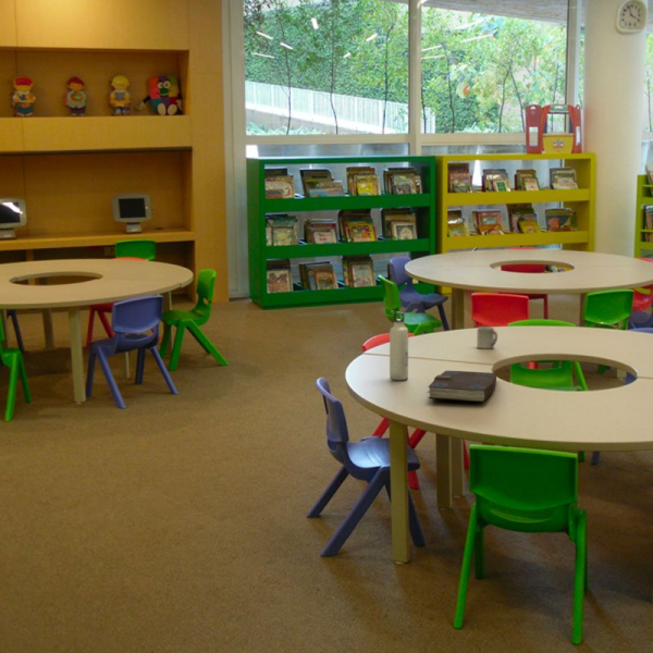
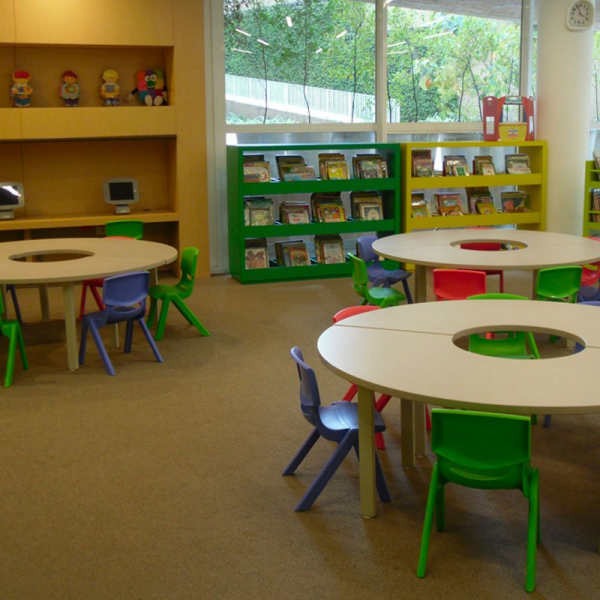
- water bottle (398, 345)
- cup (488, 337)
- book (463, 384)
